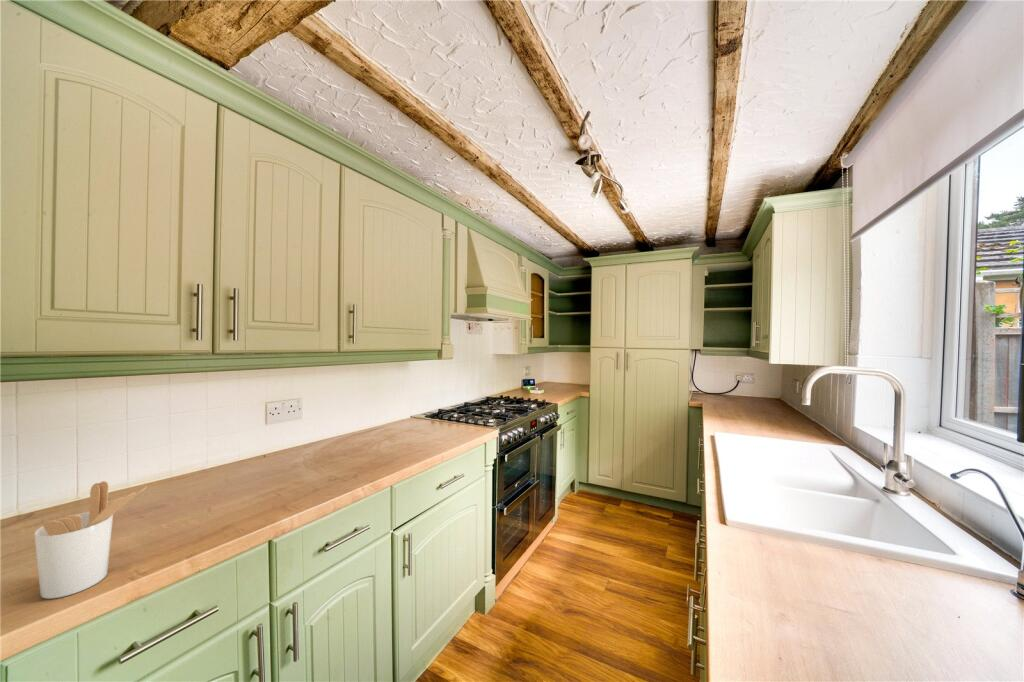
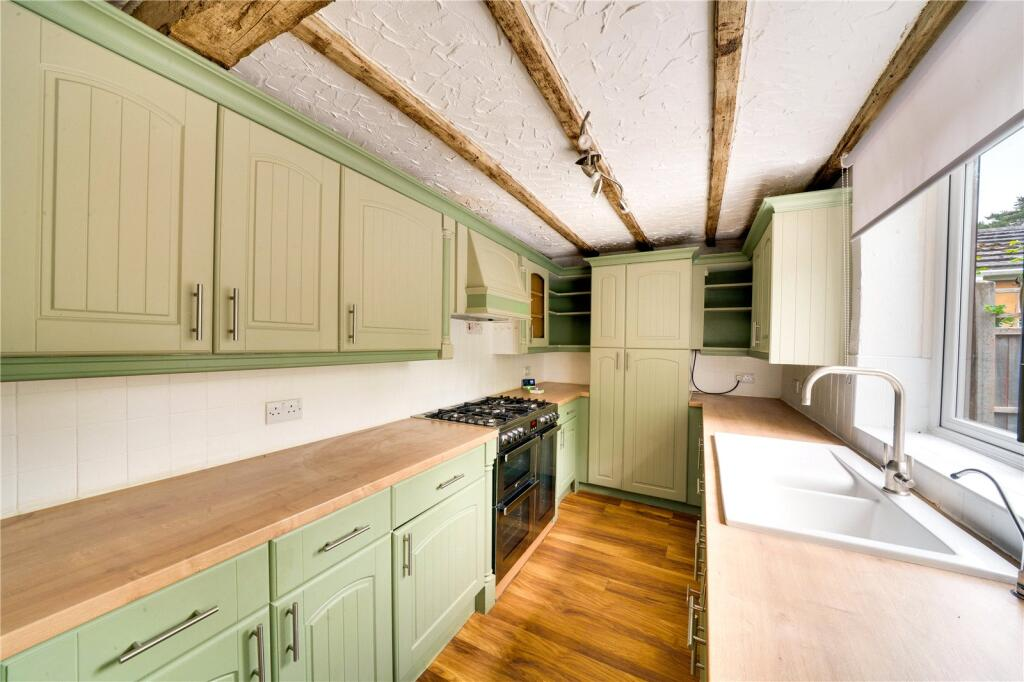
- utensil holder (92, 536)
